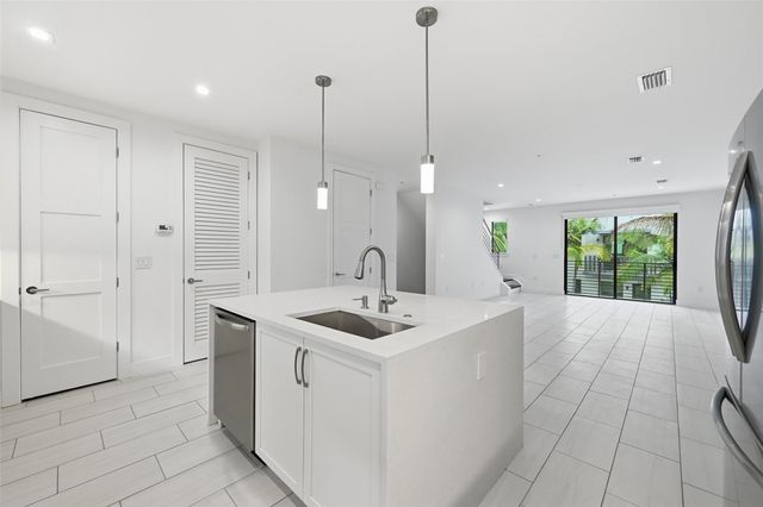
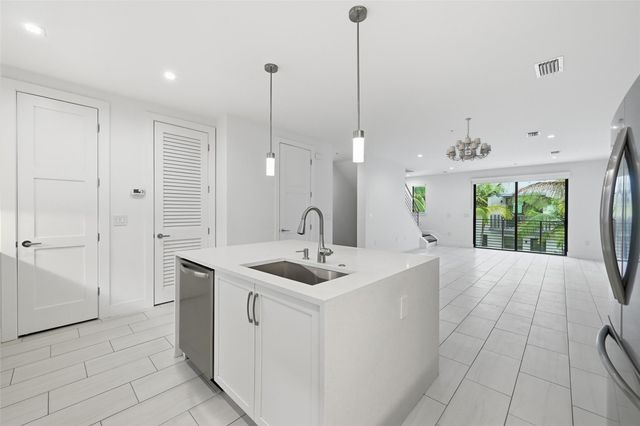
+ chandelier (468, 139)
